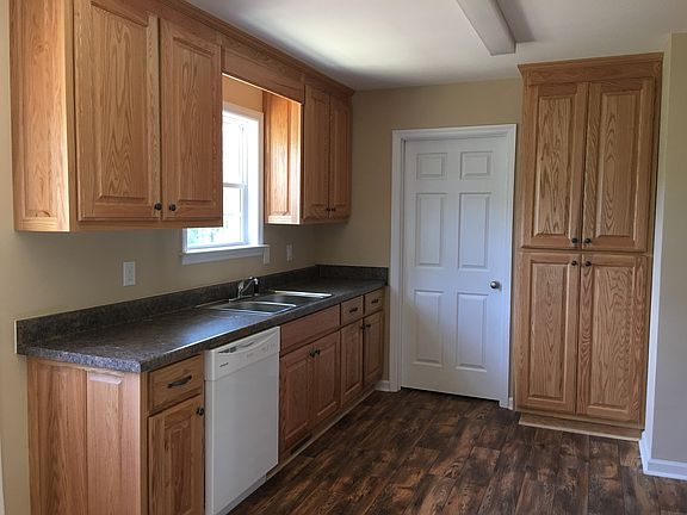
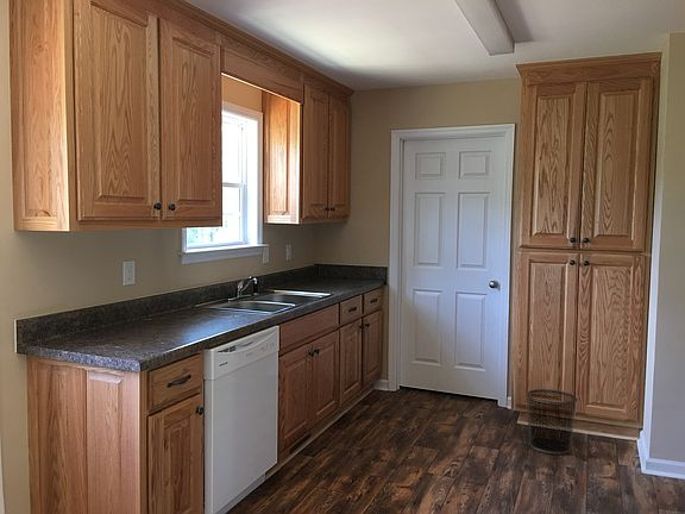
+ trash can (549, 421)
